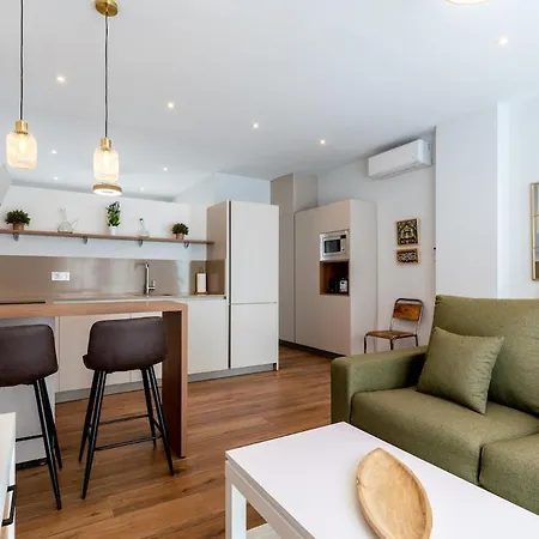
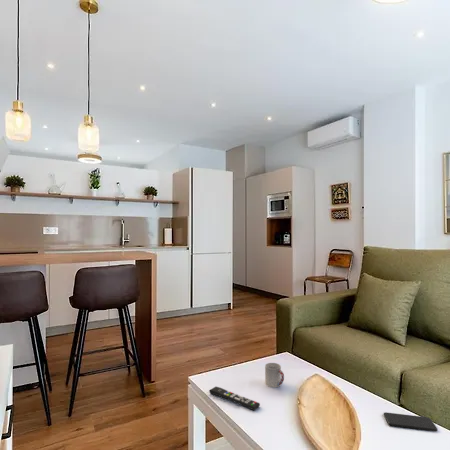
+ cup (275, 376)
+ remote control (233, 397)
+ smartphone (409, 421)
